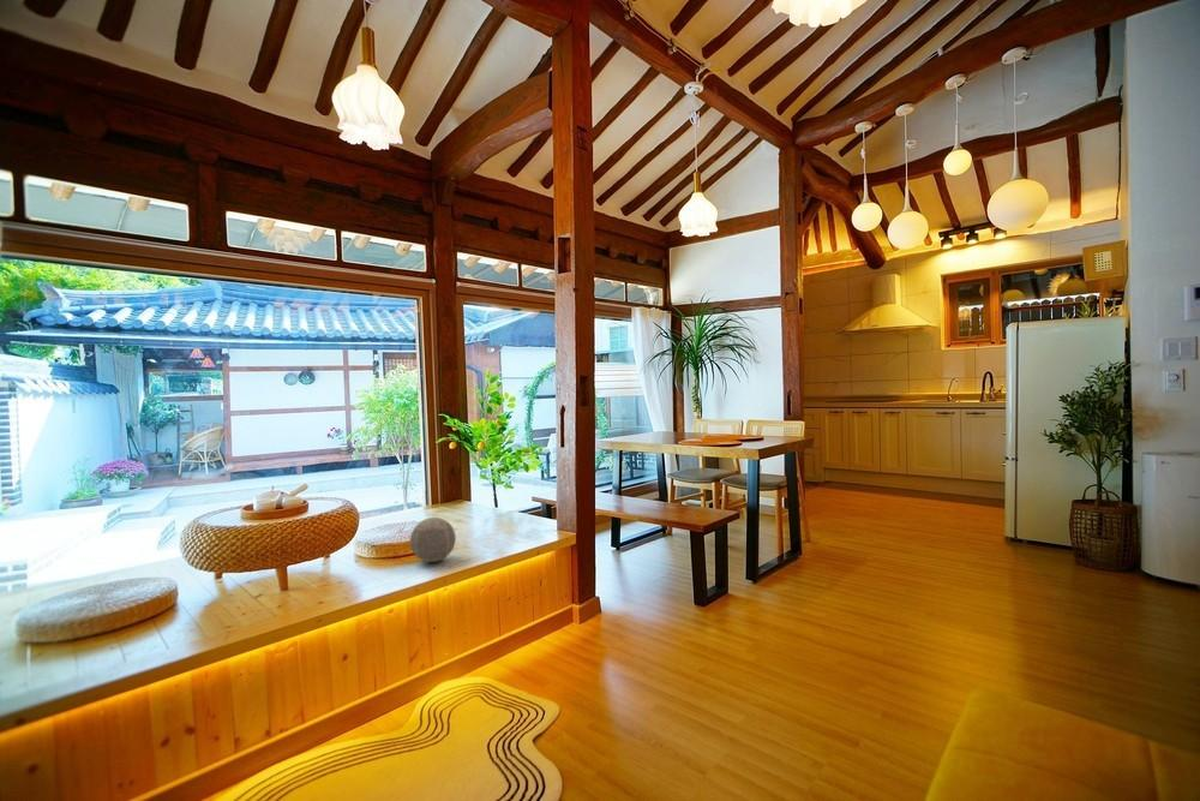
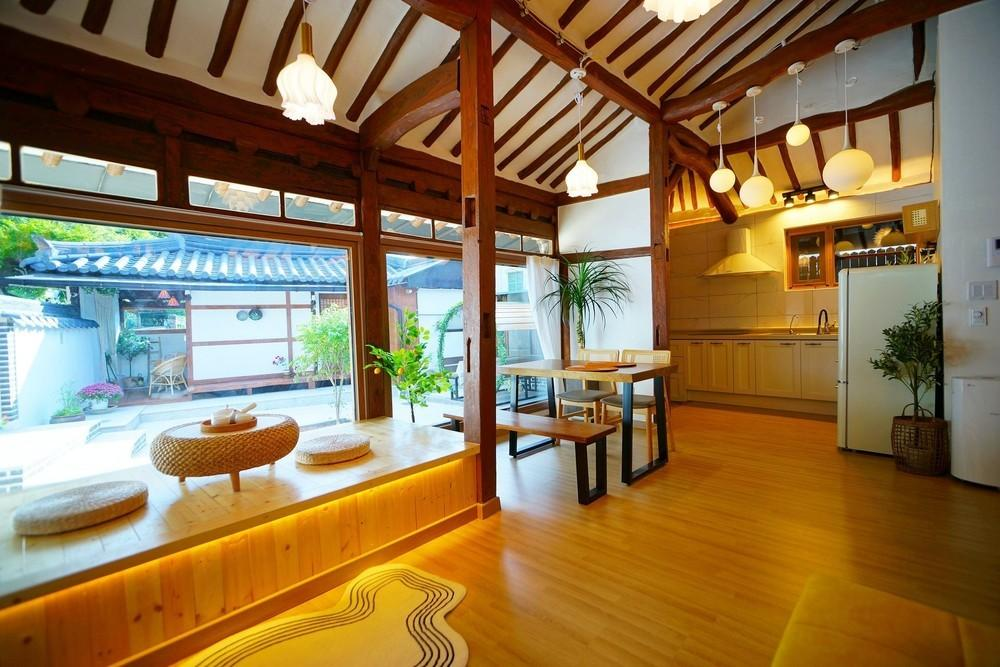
- decorative orb (432, 539)
